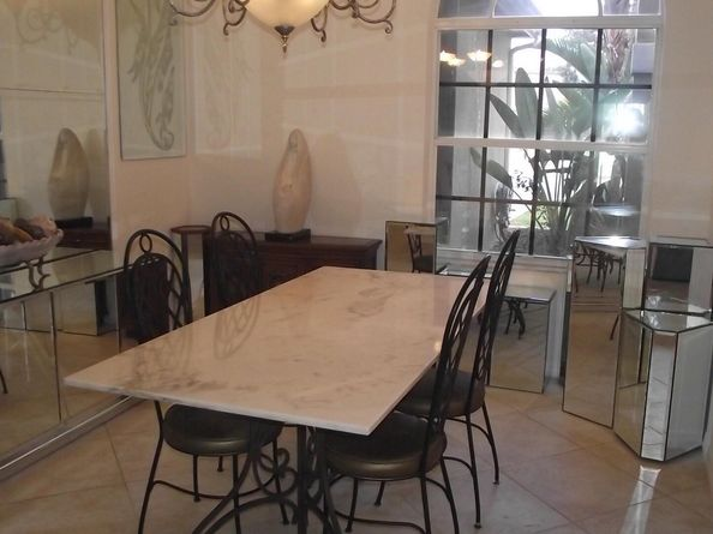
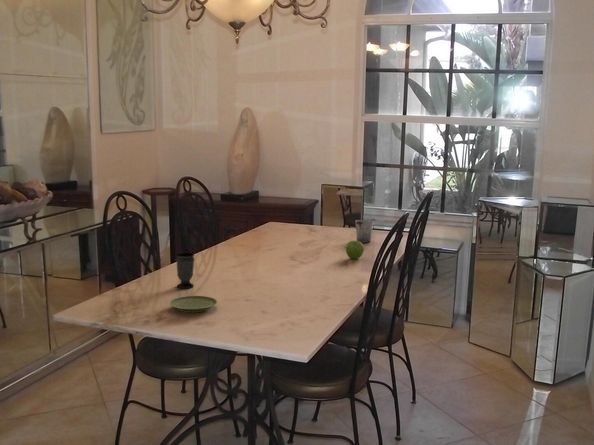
+ plate (193, 304)
+ cup (363, 231)
+ cup (185, 270)
+ fruit (354, 249)
